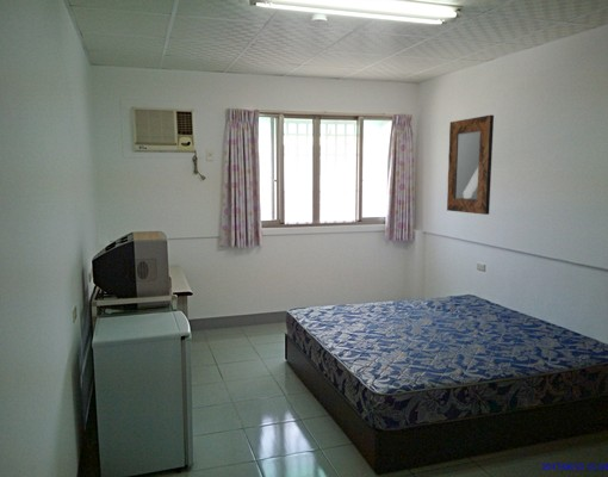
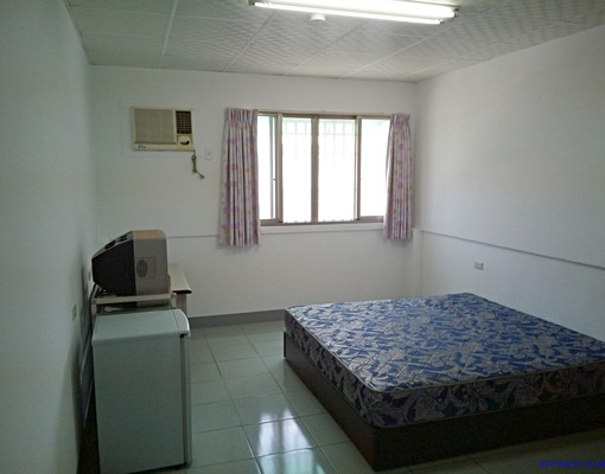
- home mirror (469, 166)
